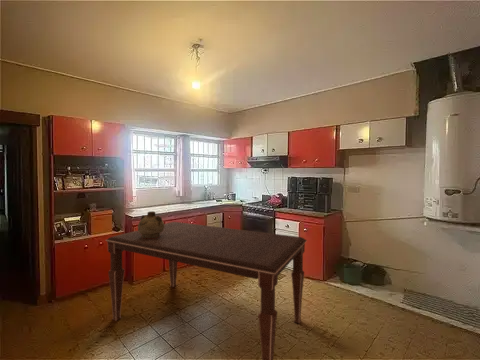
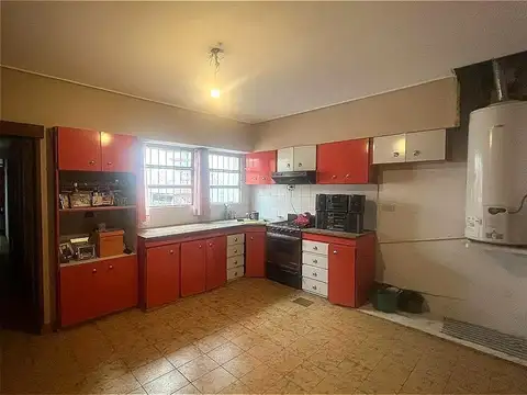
- dining table (207, 268)
- ceramic jug (151, 223)
